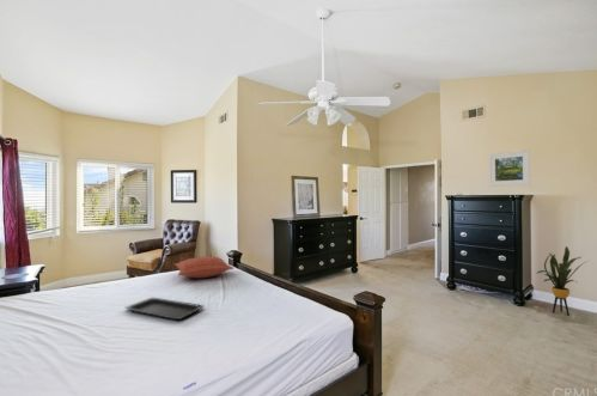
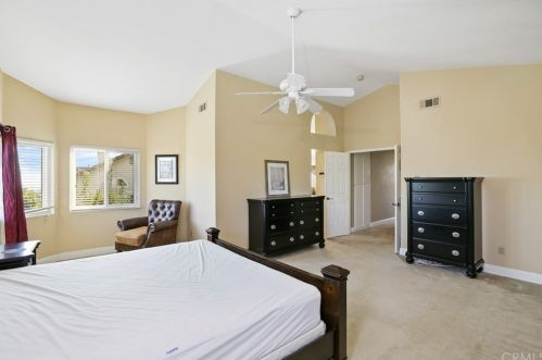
- pillow (202, 266)
- house plant (565, 280)
- serving tray (164, 309)
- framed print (508, 169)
